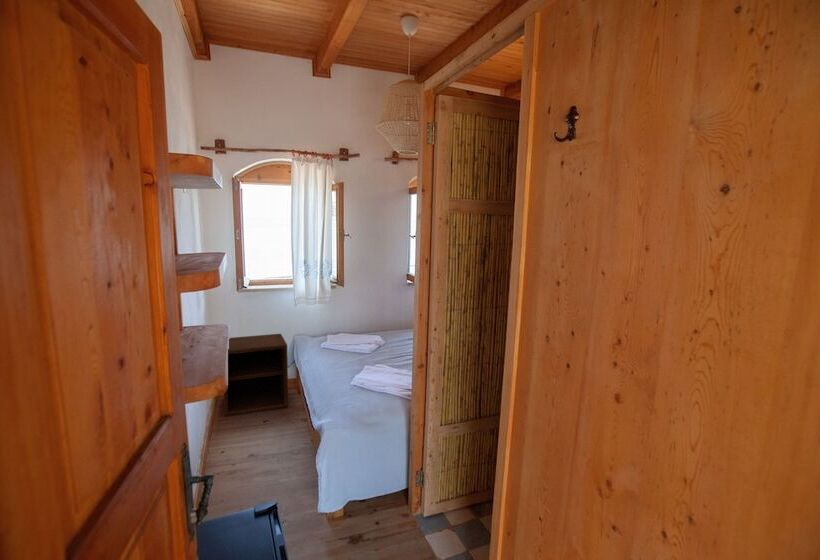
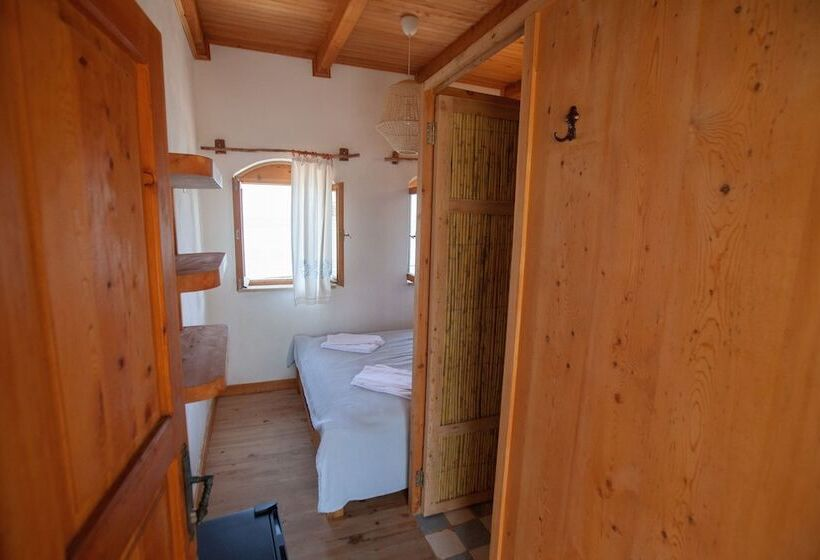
- nightstand (254, 372)
